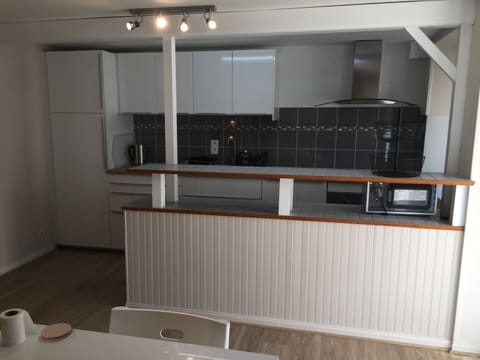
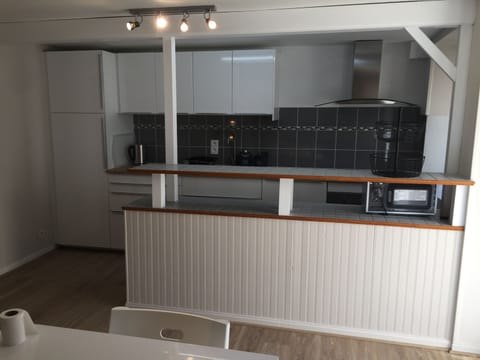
- coaster (56, 331)
